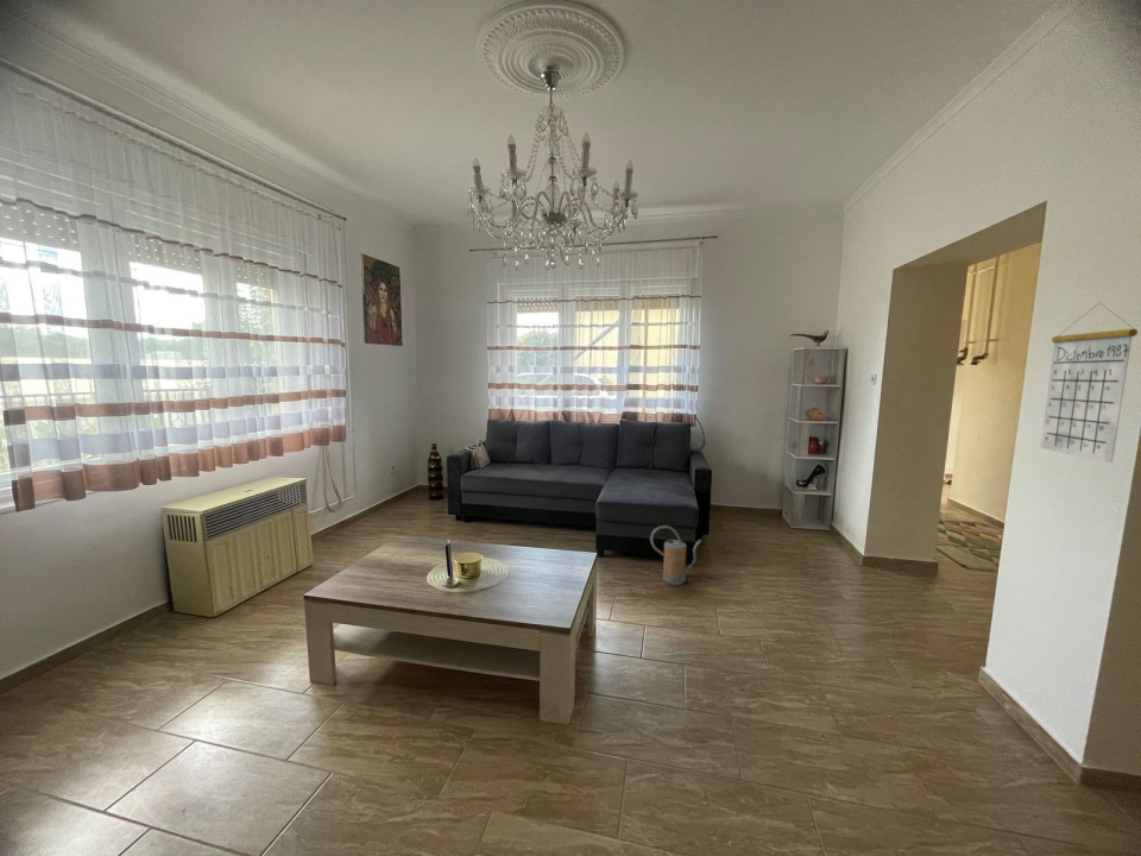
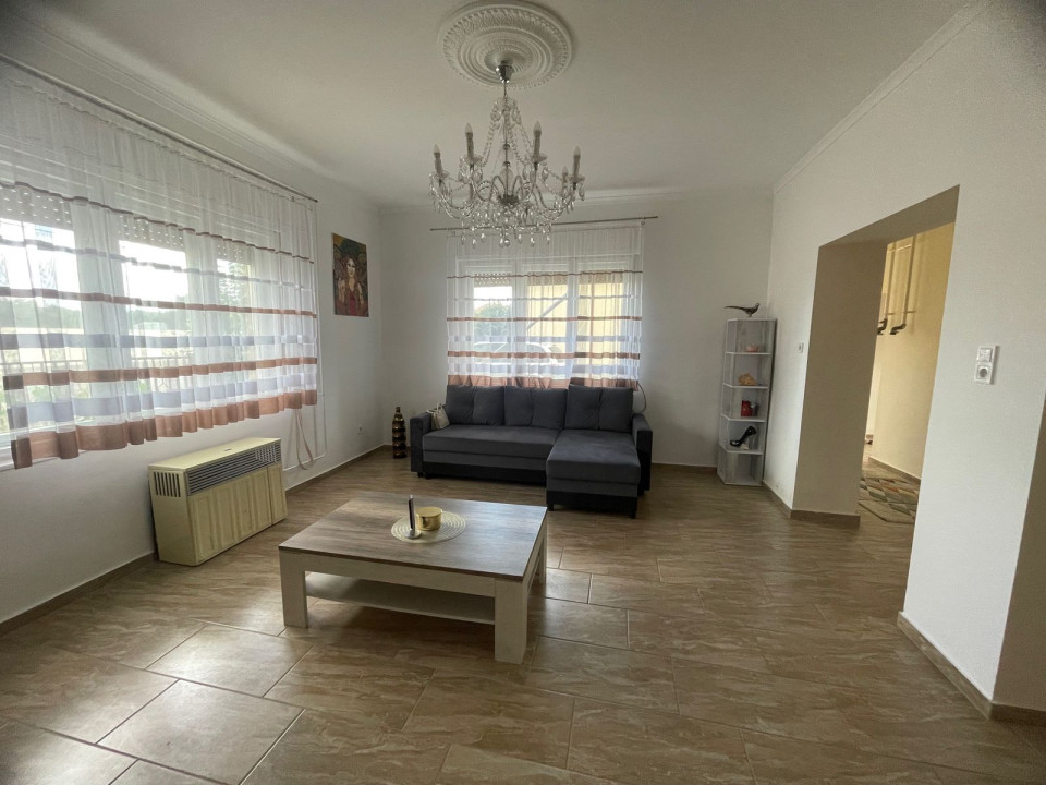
- calendar (1084, 379)
- watering can (675, 553)
